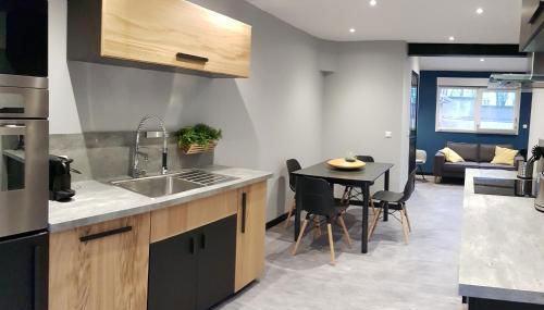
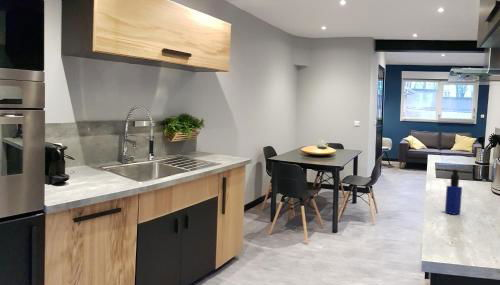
+ bottle (454, 191)
